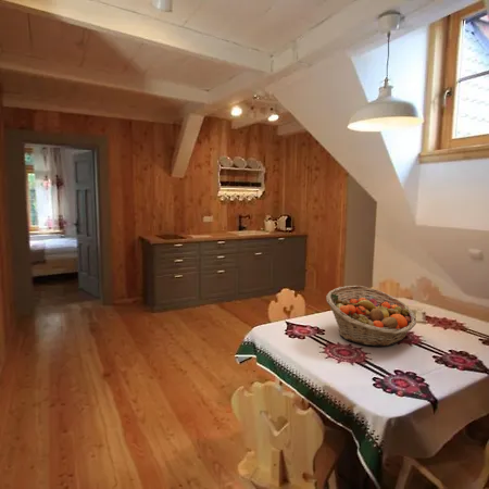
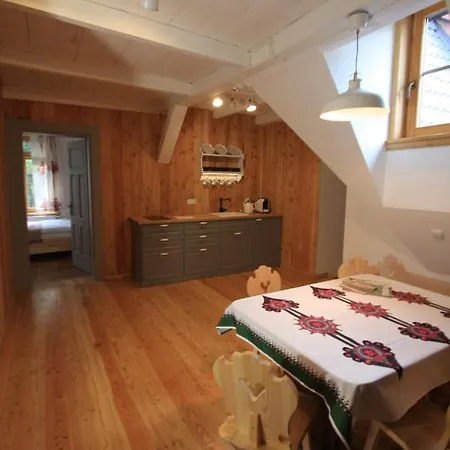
- fruit basket (369, 313)
